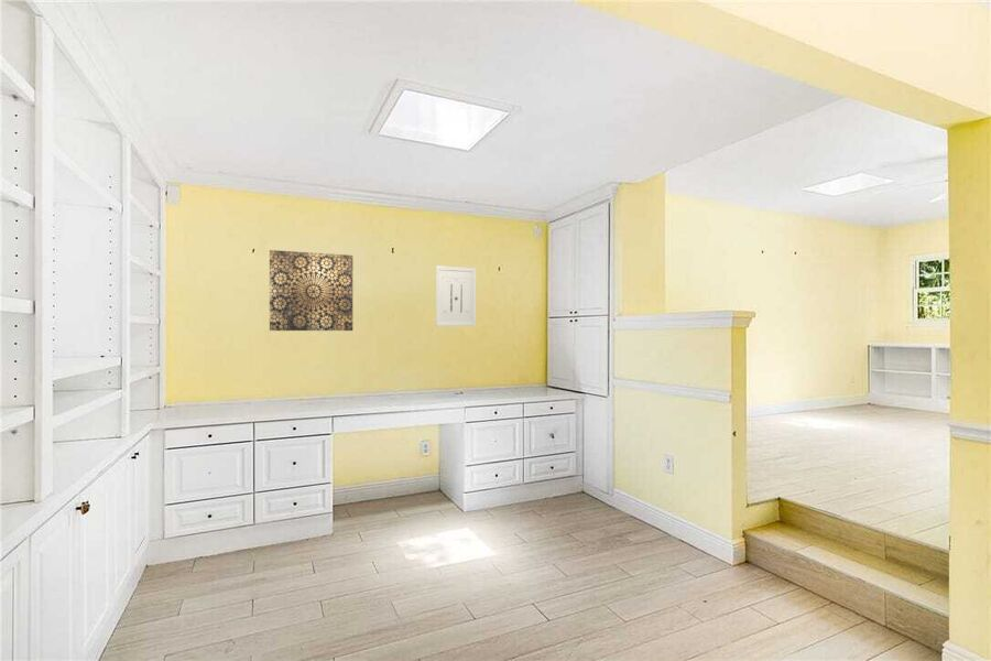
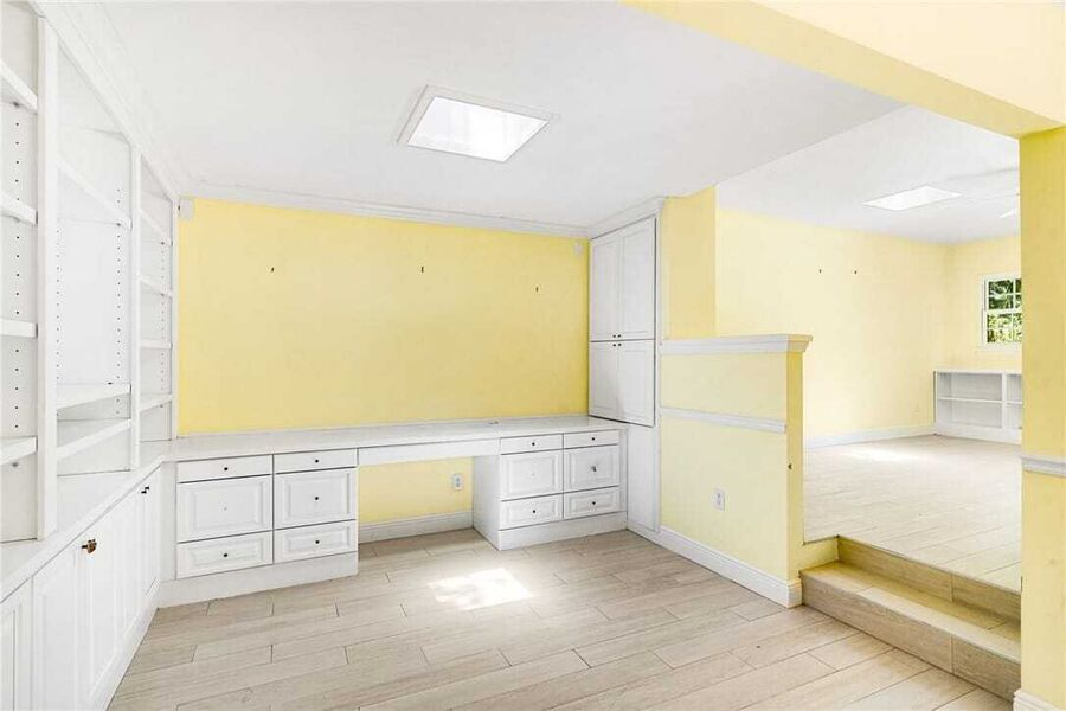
- wall art (456, 296)
- wall art (312, 291)
